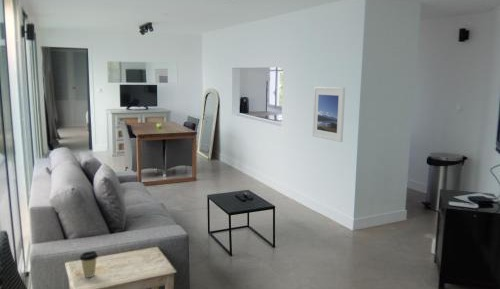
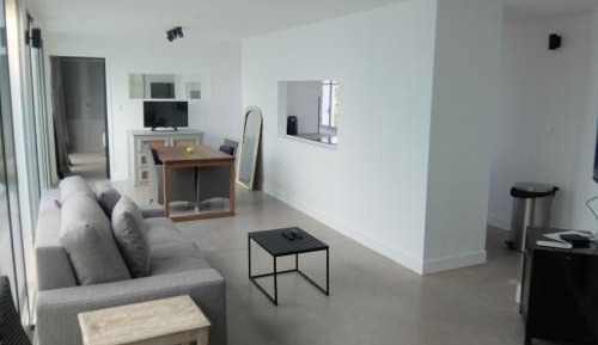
- coffee cup (89, 264)
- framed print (327, 113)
